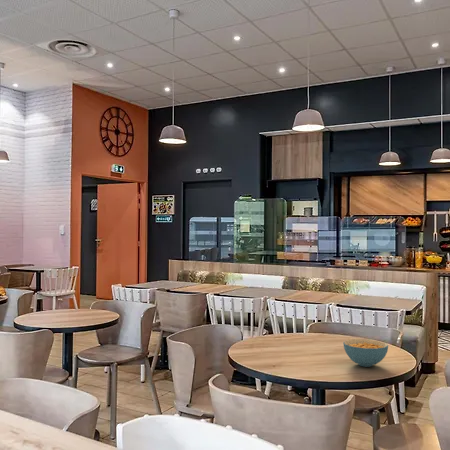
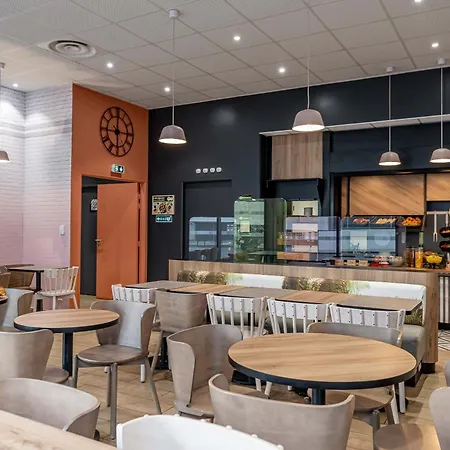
- cereal bowl (365, 354)
